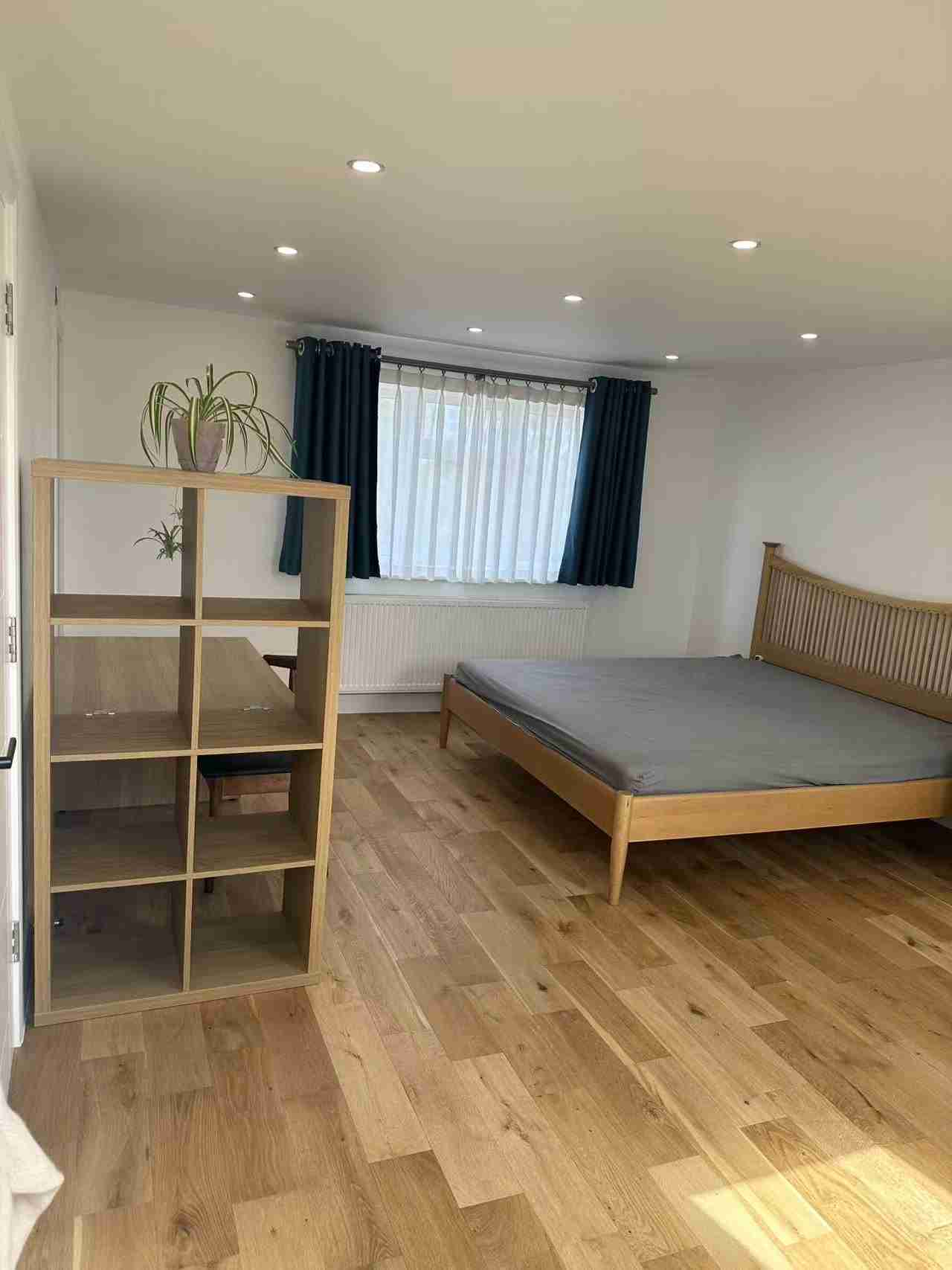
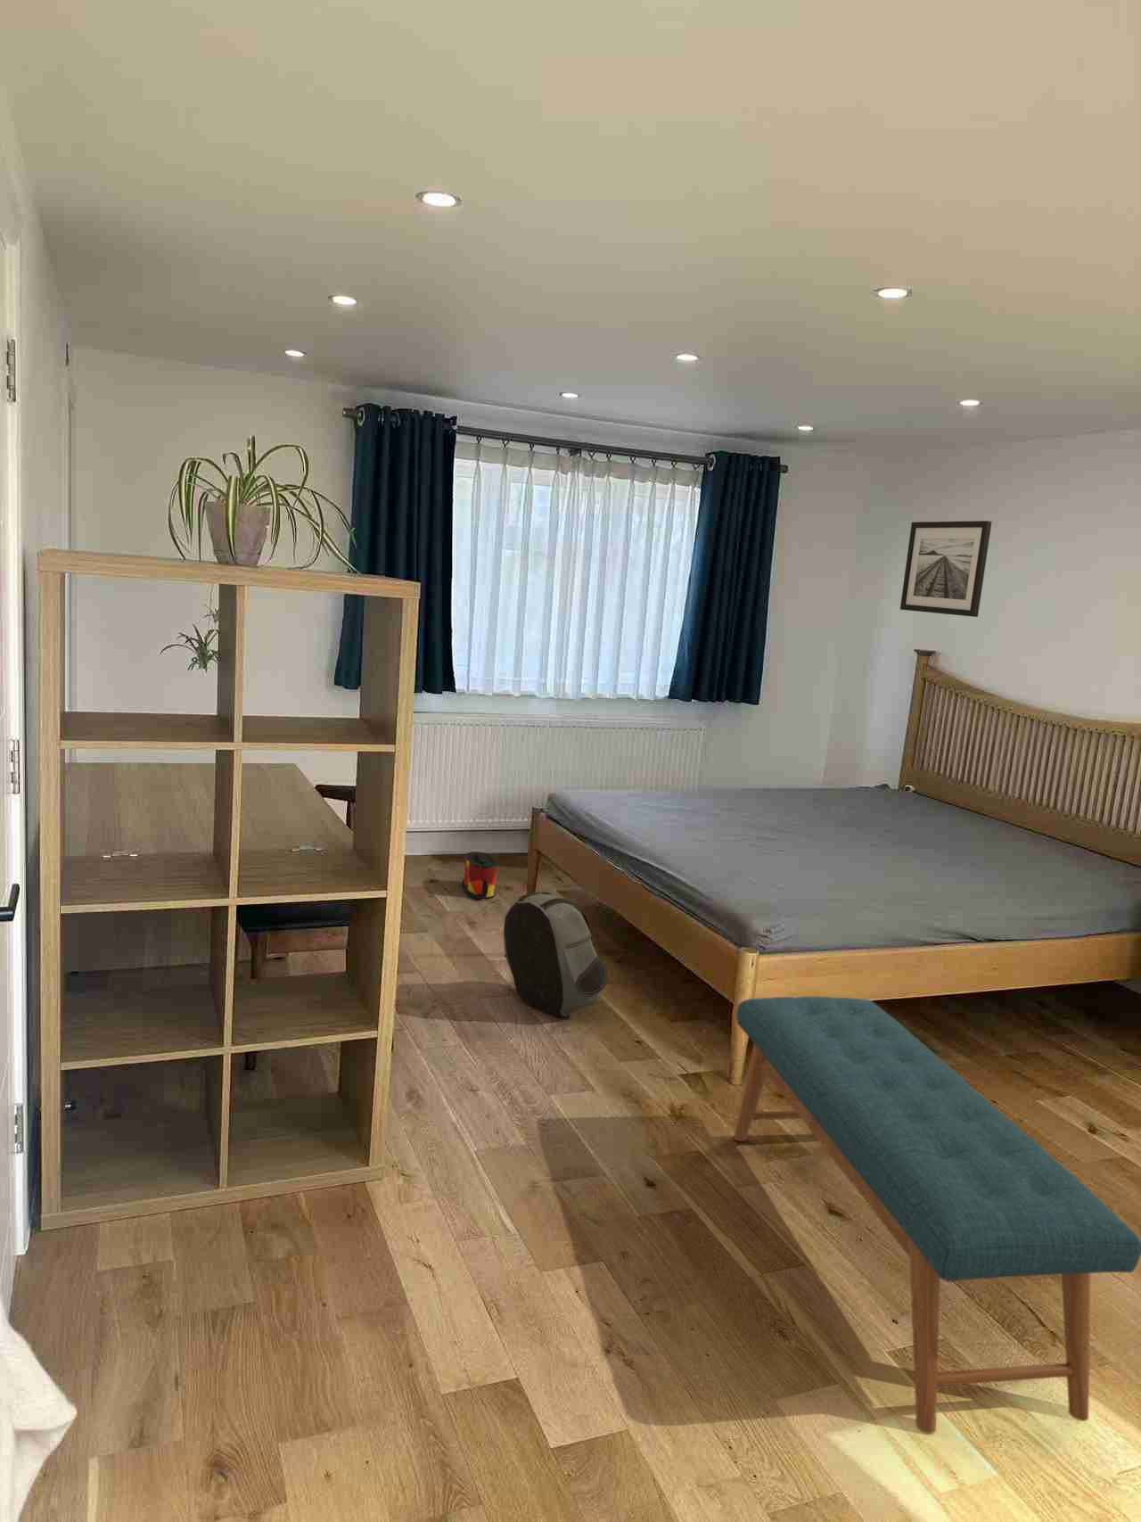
+ wall art (943, 567)
+ backpack (553, 949)
+ bag (478, 874)
+ bench (891, 1167)
